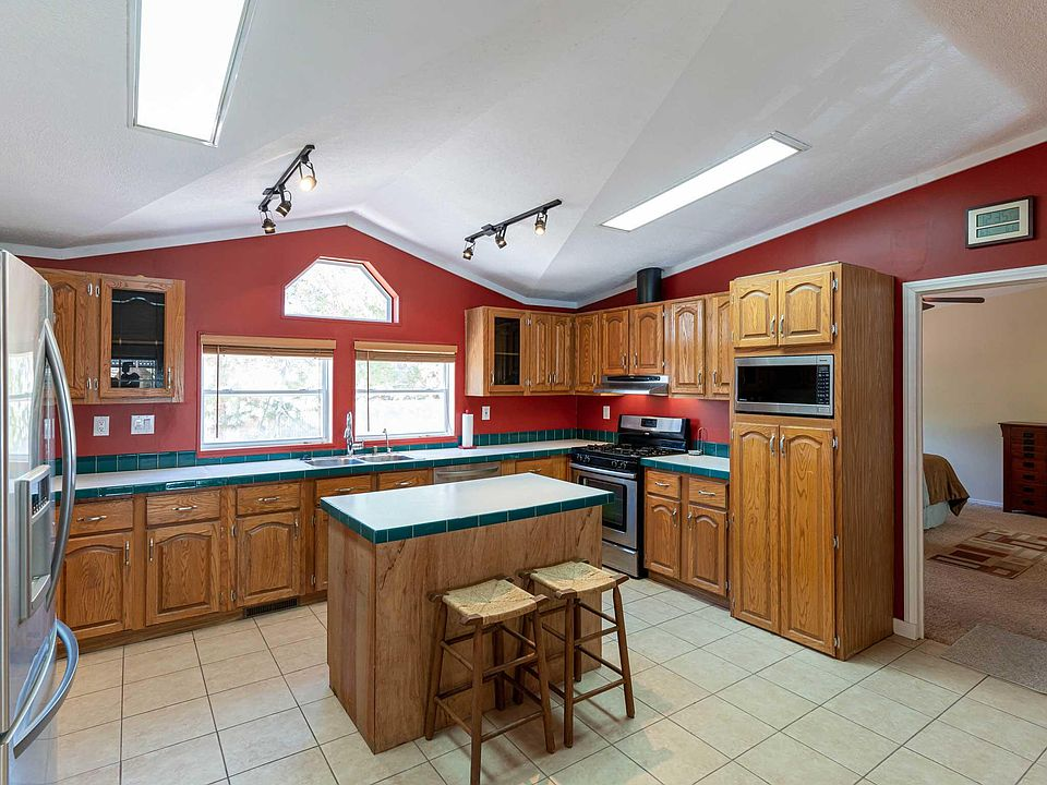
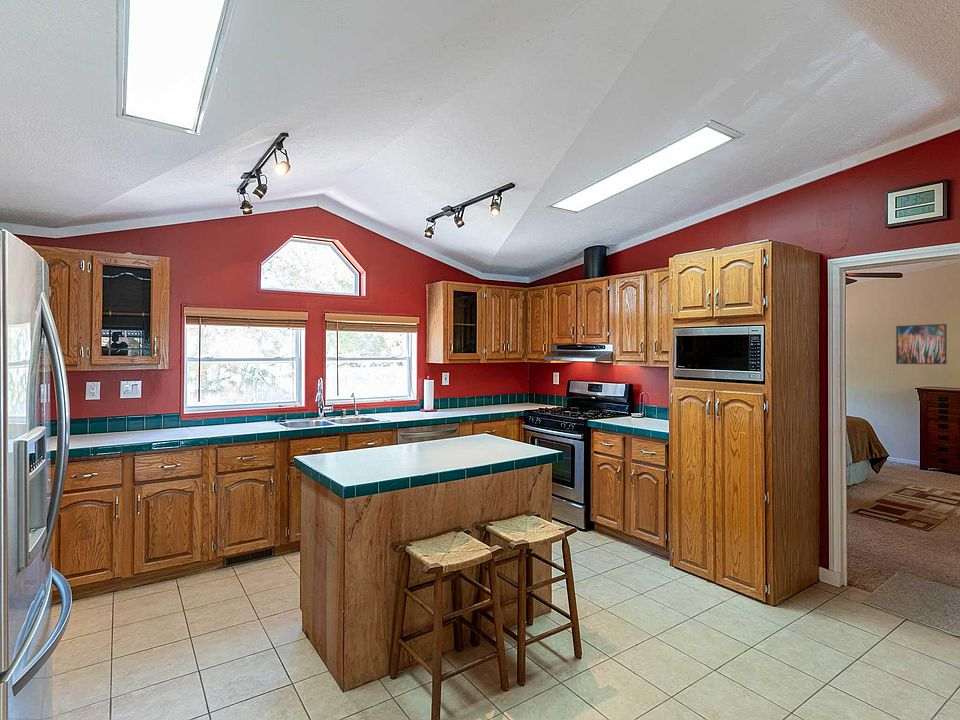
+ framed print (920, 344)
